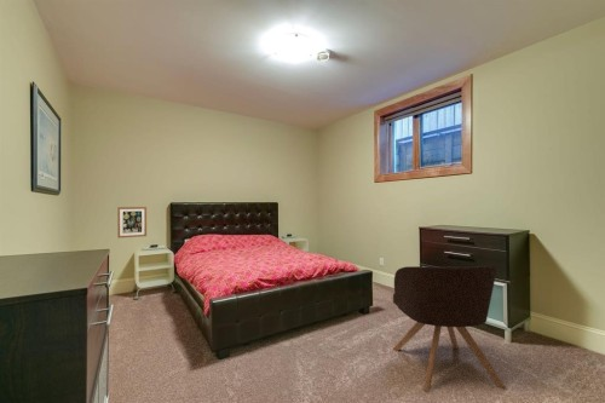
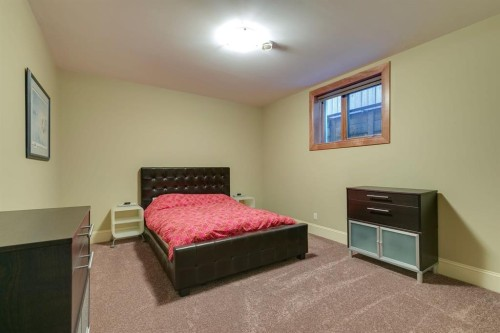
- wall art (132, 221)
- armchair (442, 311)
